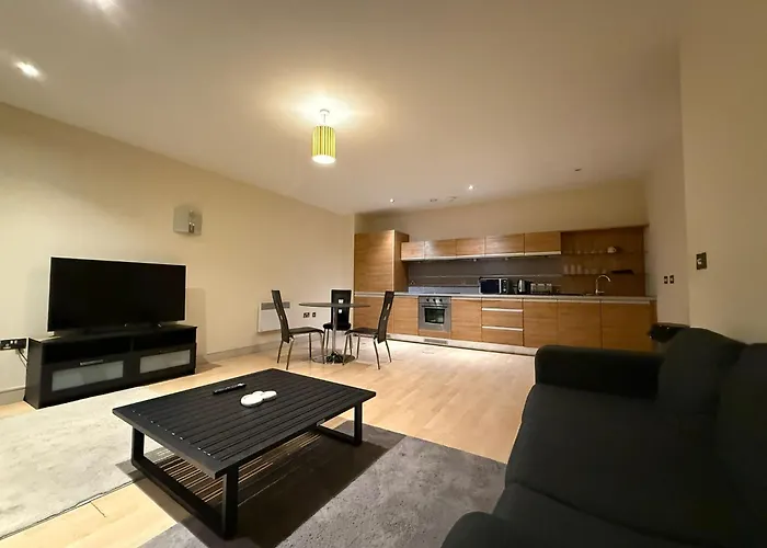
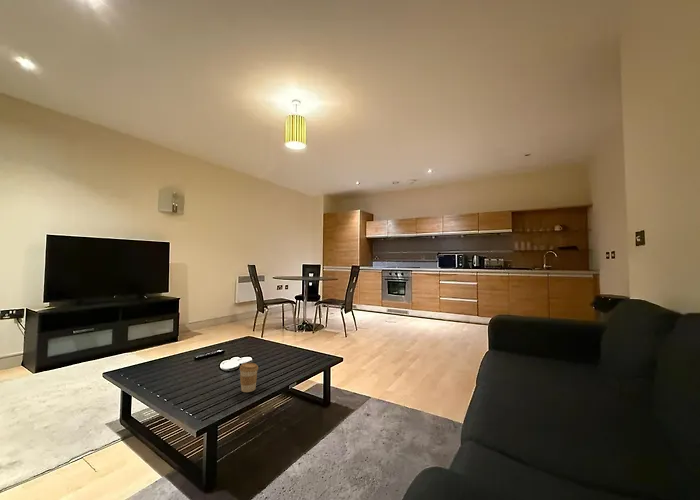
+ coffee cup (248, 376)
